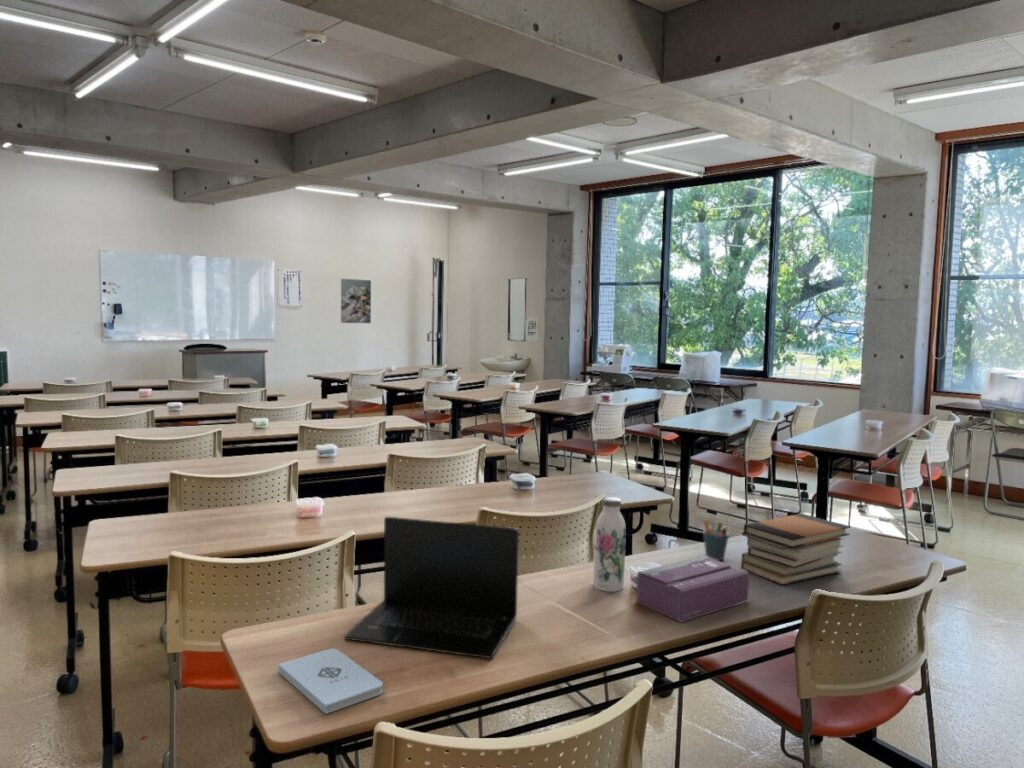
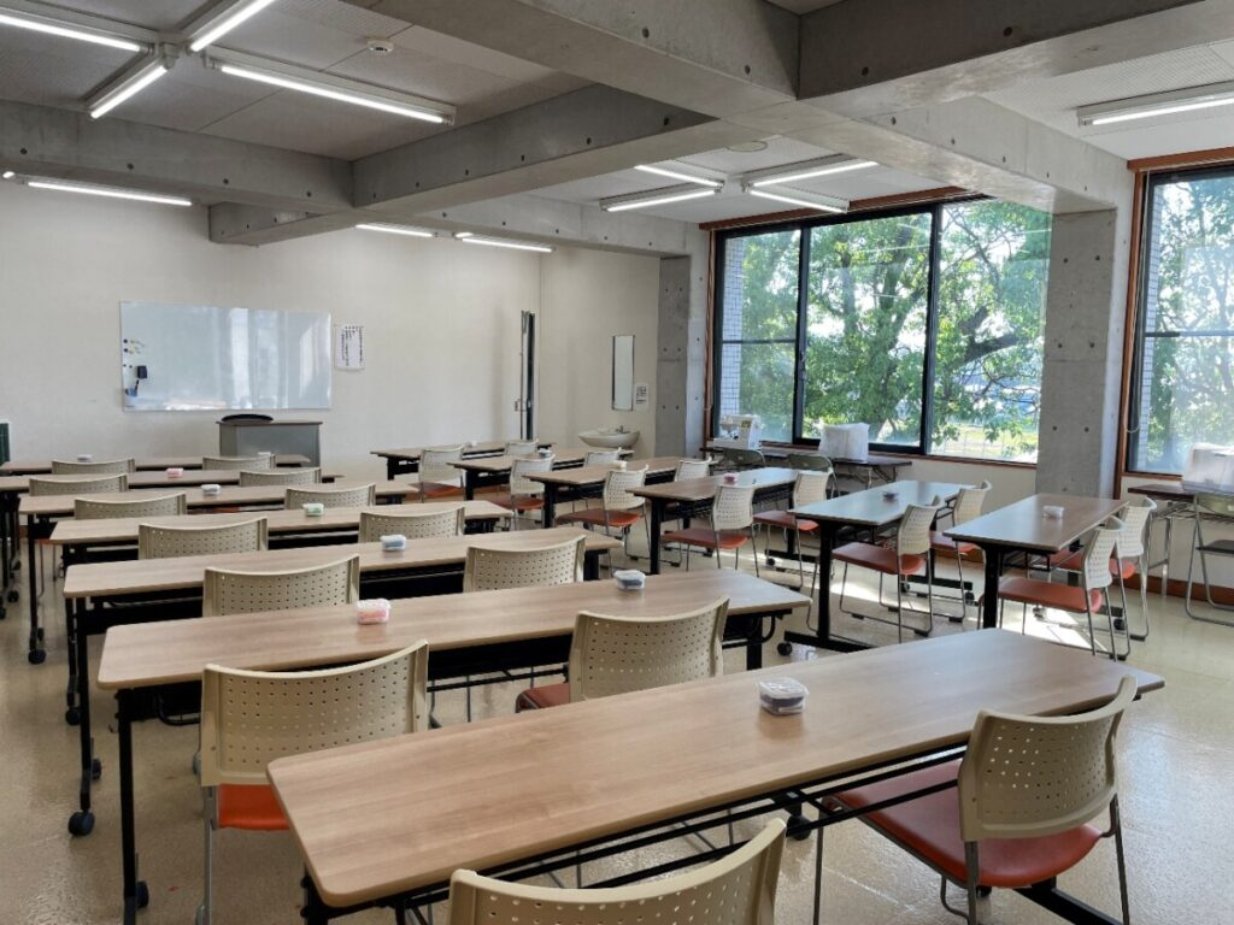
- pen holder (715, 538)
- wall art (356, 301)
- book stack (794, 547)
- water bottle (610, 542)
- tissue box (693, 586)
- notepad (330, 678)
- laptop (434, 582)
